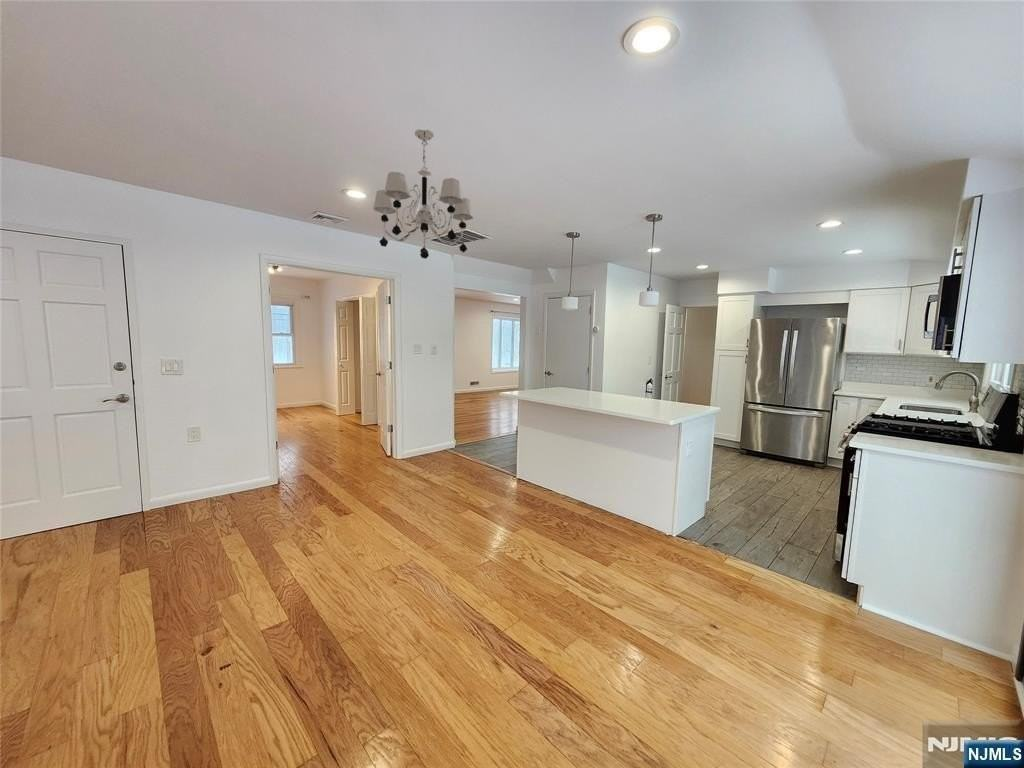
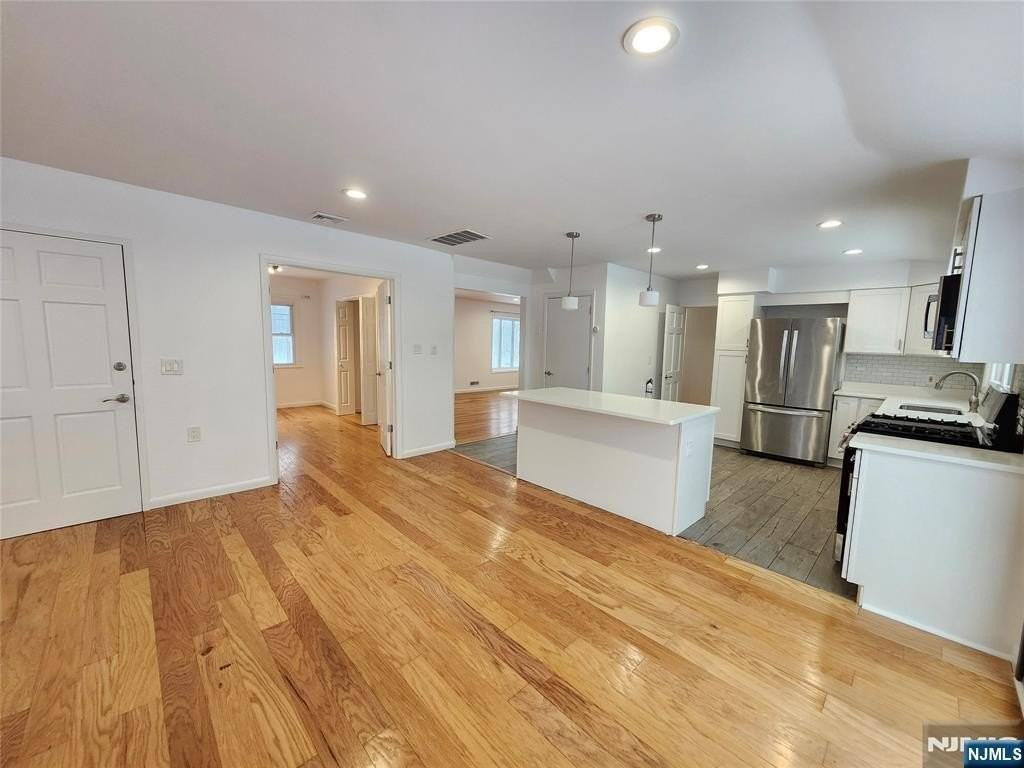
- chandelier (424, 198)
